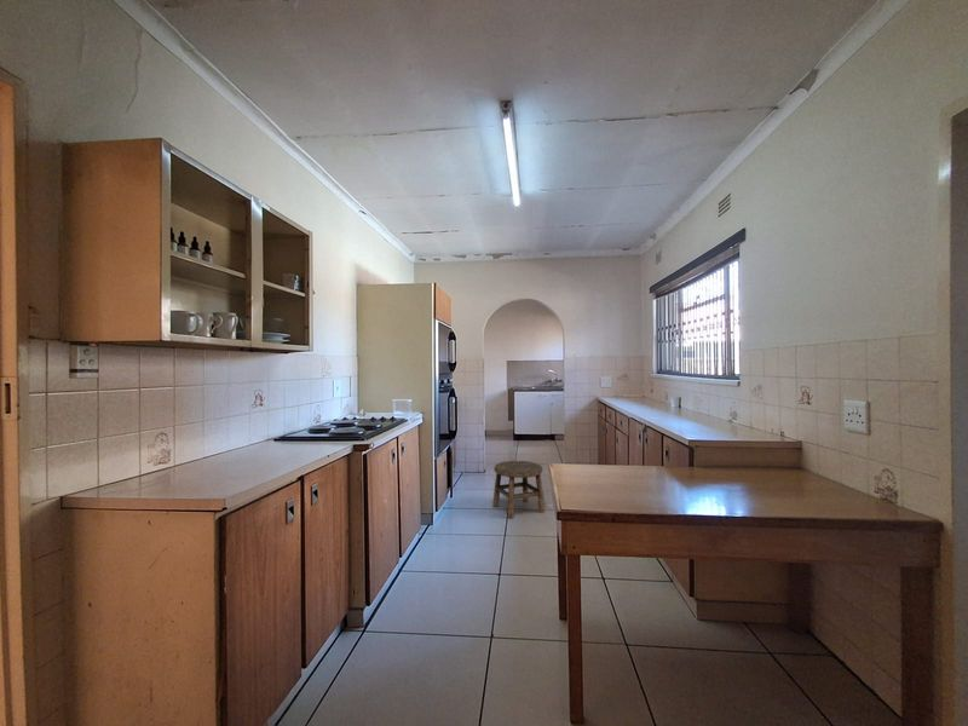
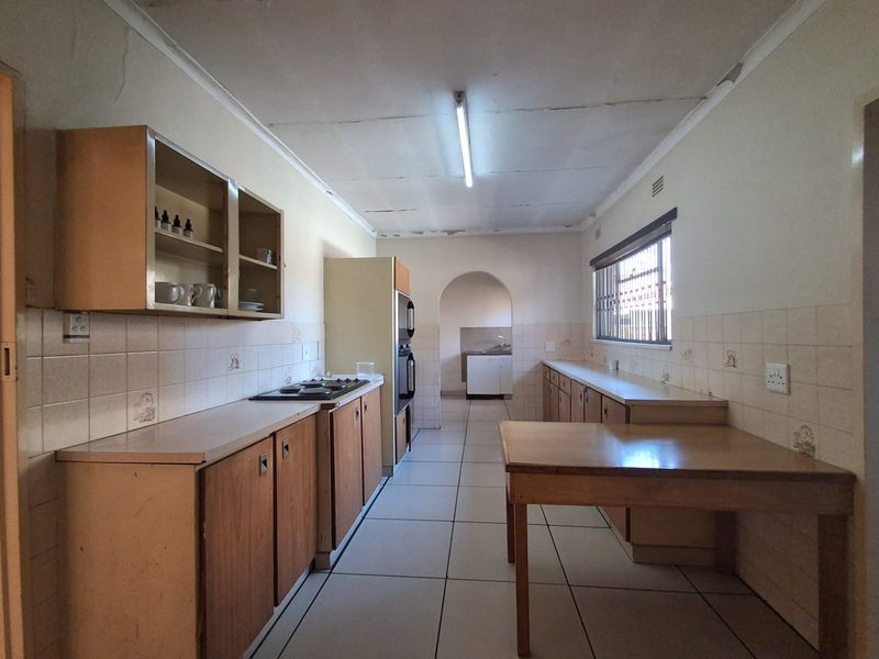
- stool (518, 486)
